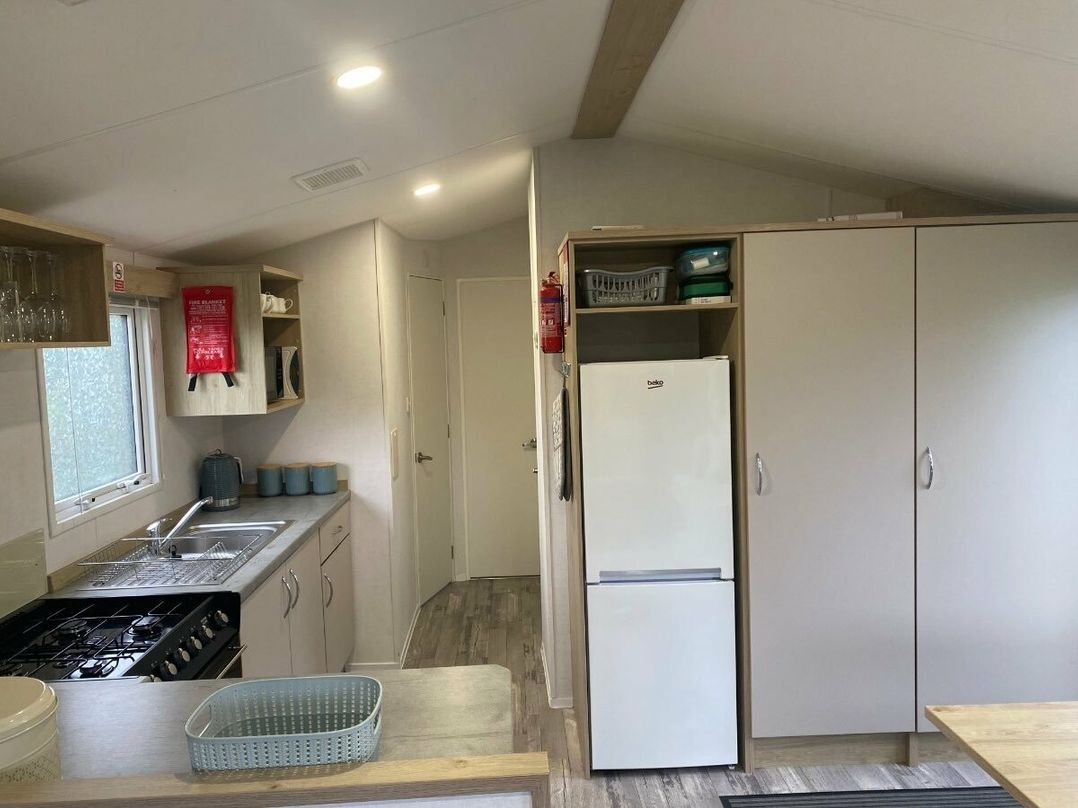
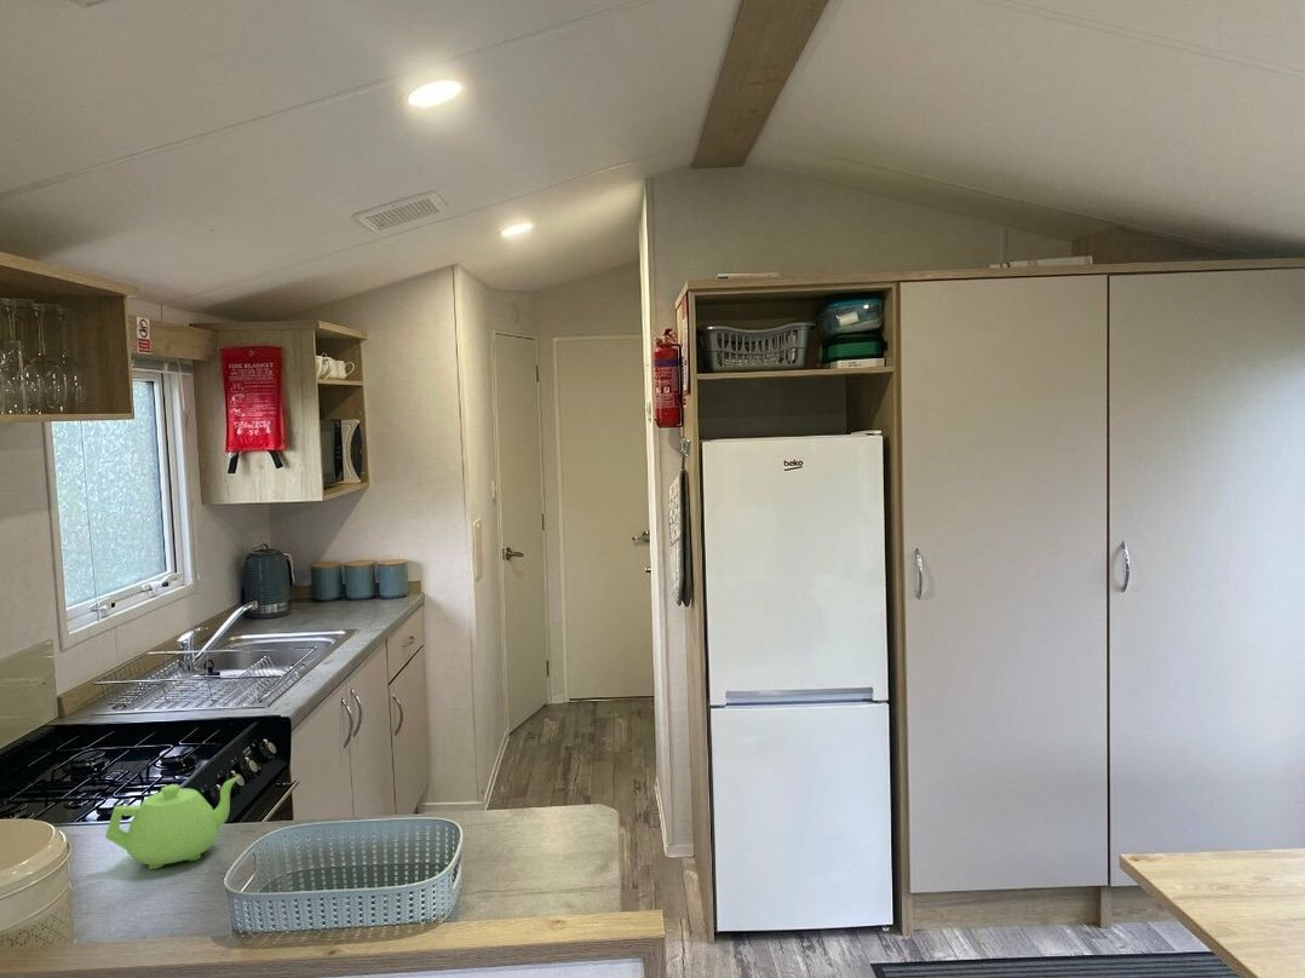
+ teapot (174, 821)
